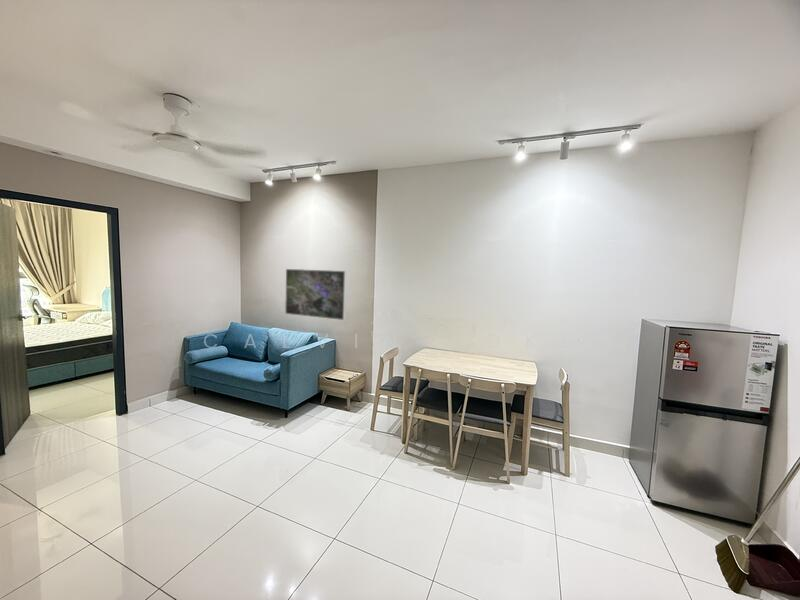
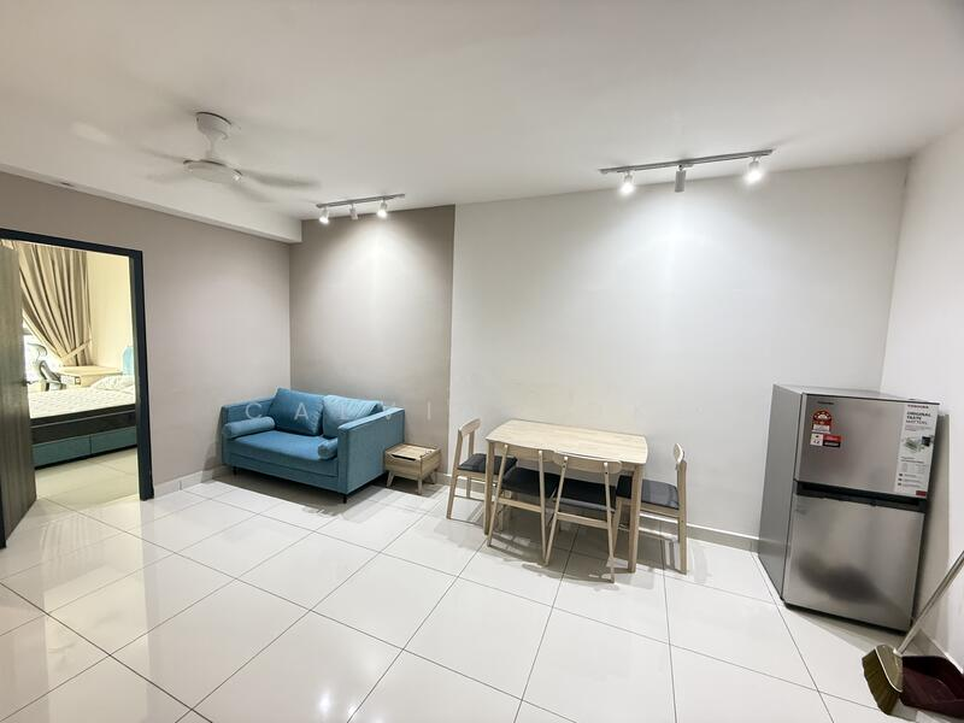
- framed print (314, 293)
